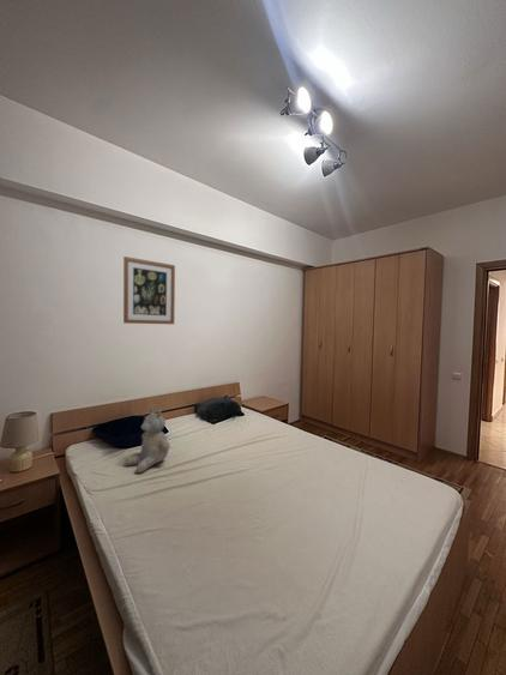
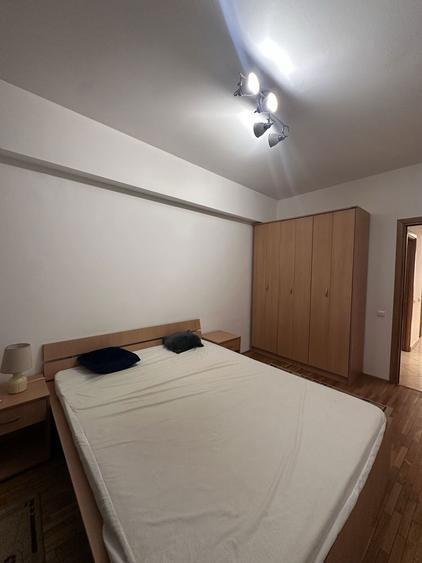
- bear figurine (147, 436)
- wall art (150, 293)
